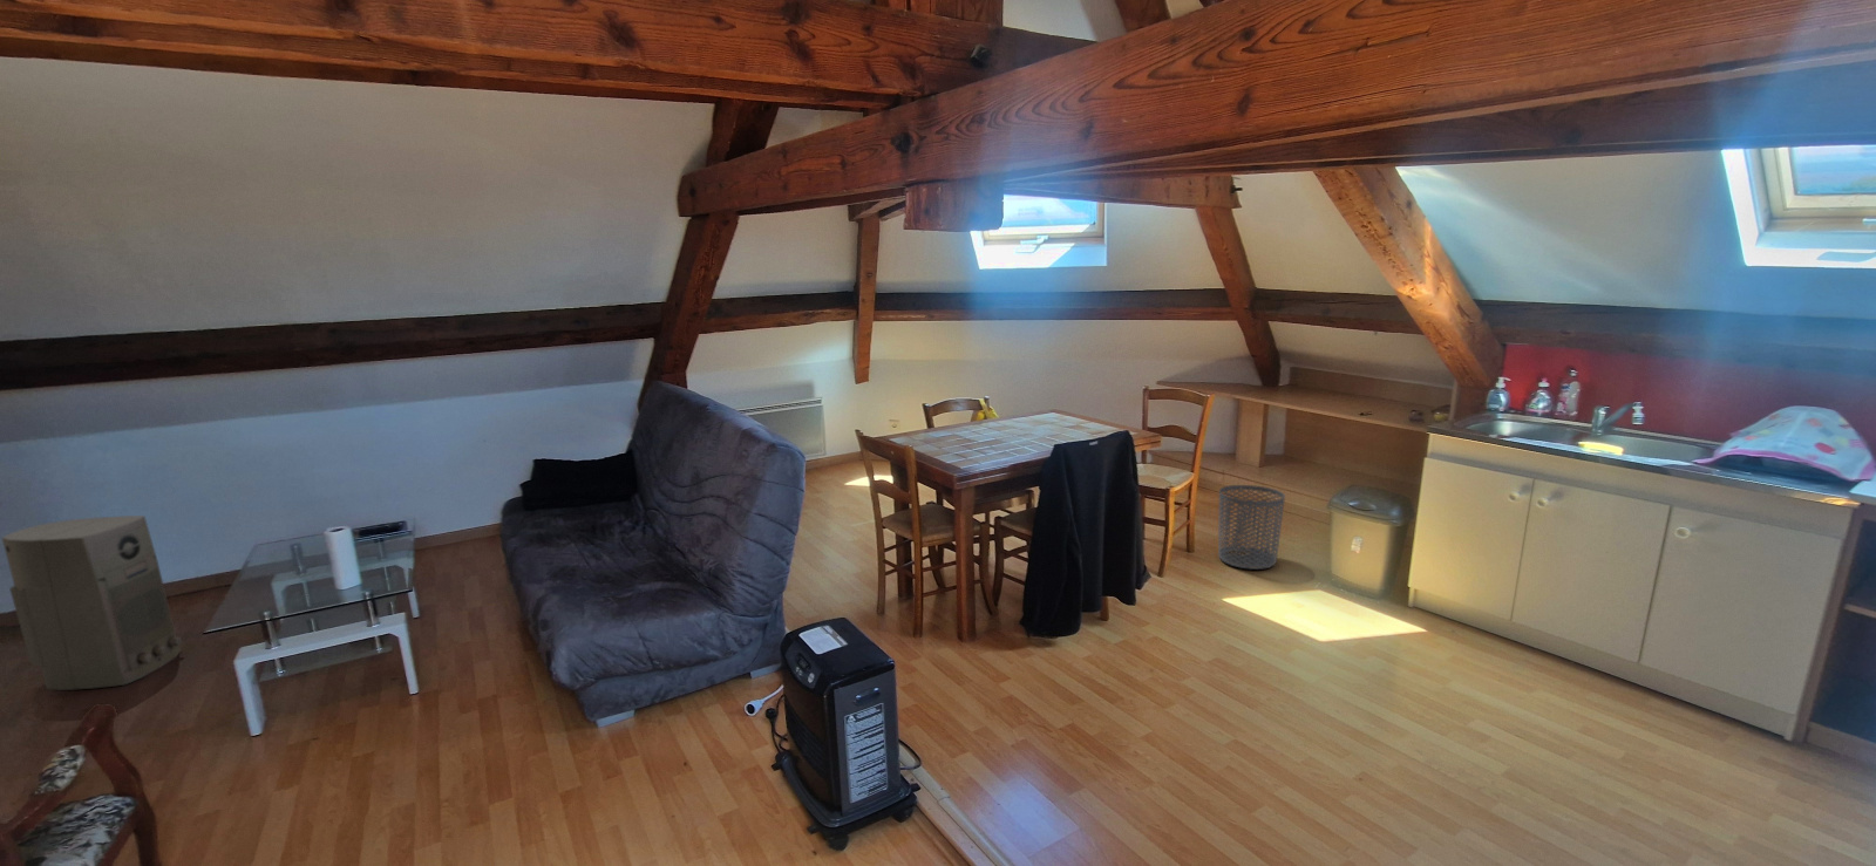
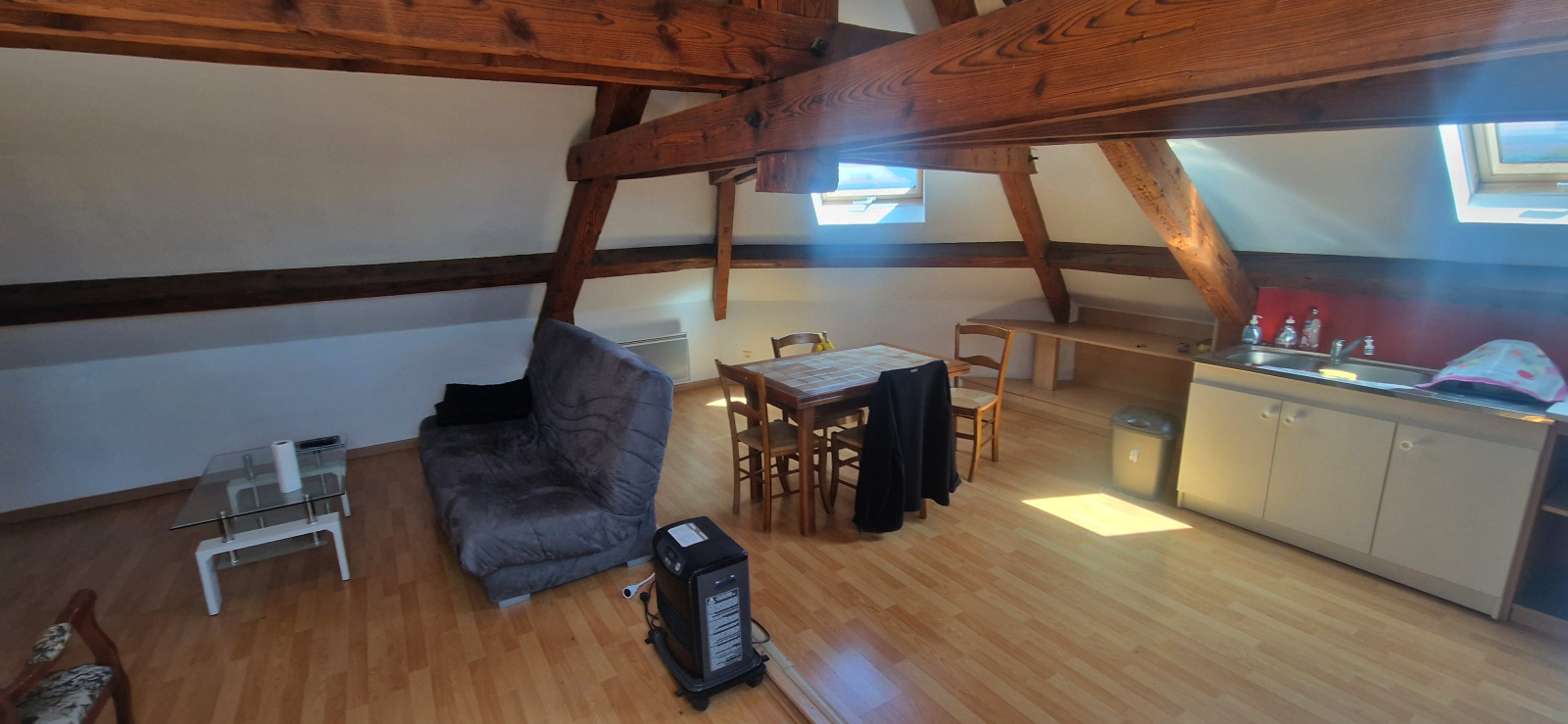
- air purifier (91, 600)
- waste bin (1249, 526)
